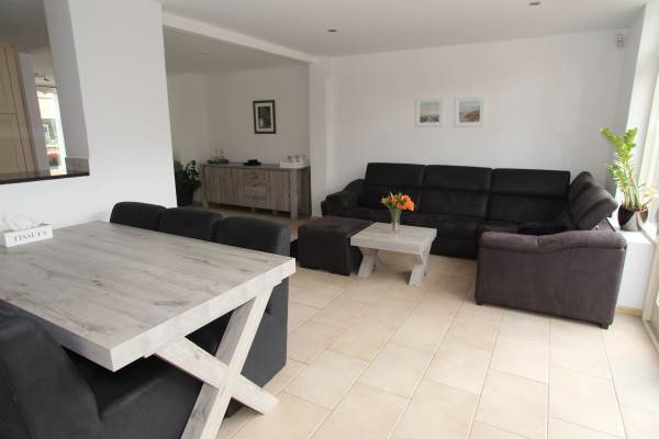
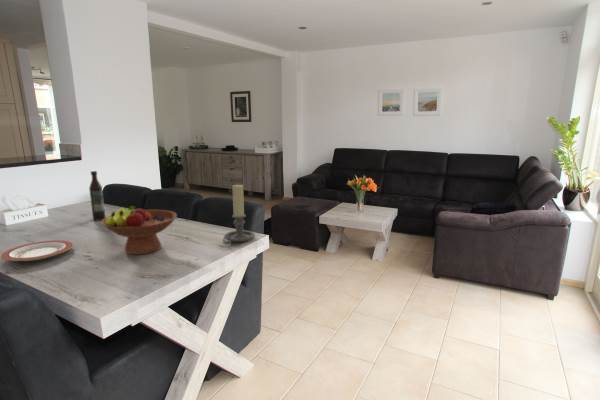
+ fruit bowl (141, 227)
+ wine bottle (96, 195)
+ plate (39, 251)
+ candle holder (236, 212)
